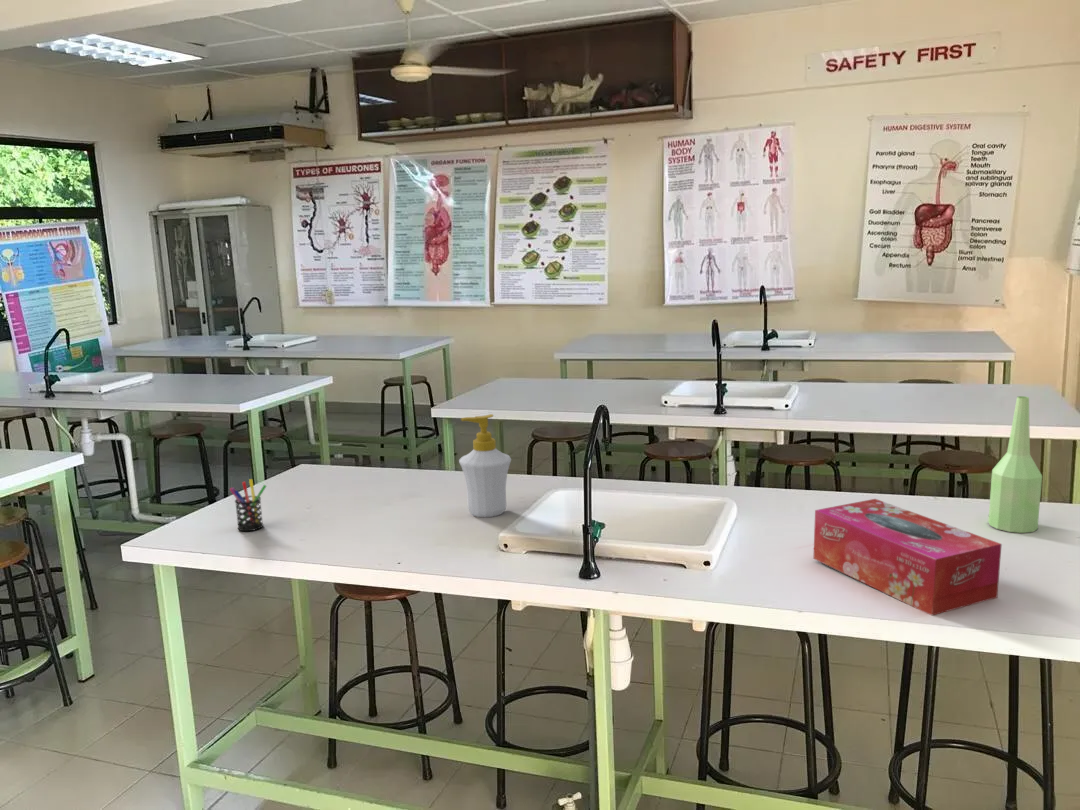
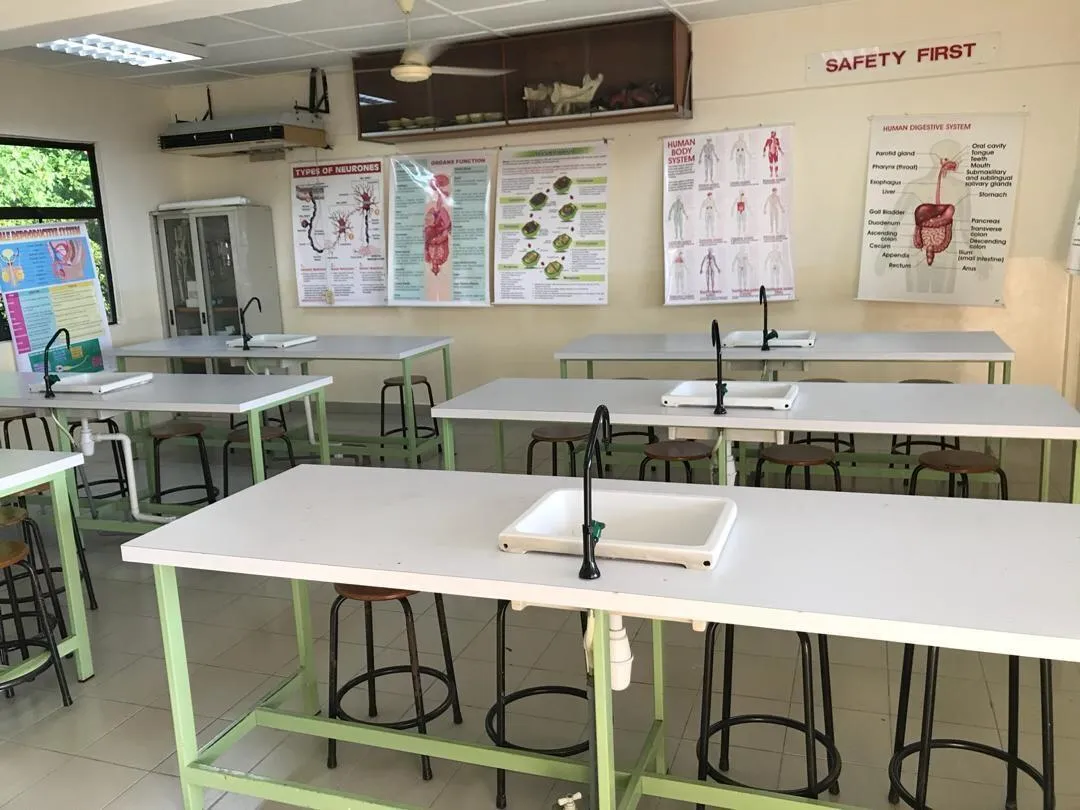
- soap bottle (485, 464)
- pen holder (250, 503)
- tissue box (900, 551)
- bottle (1017, 462)
